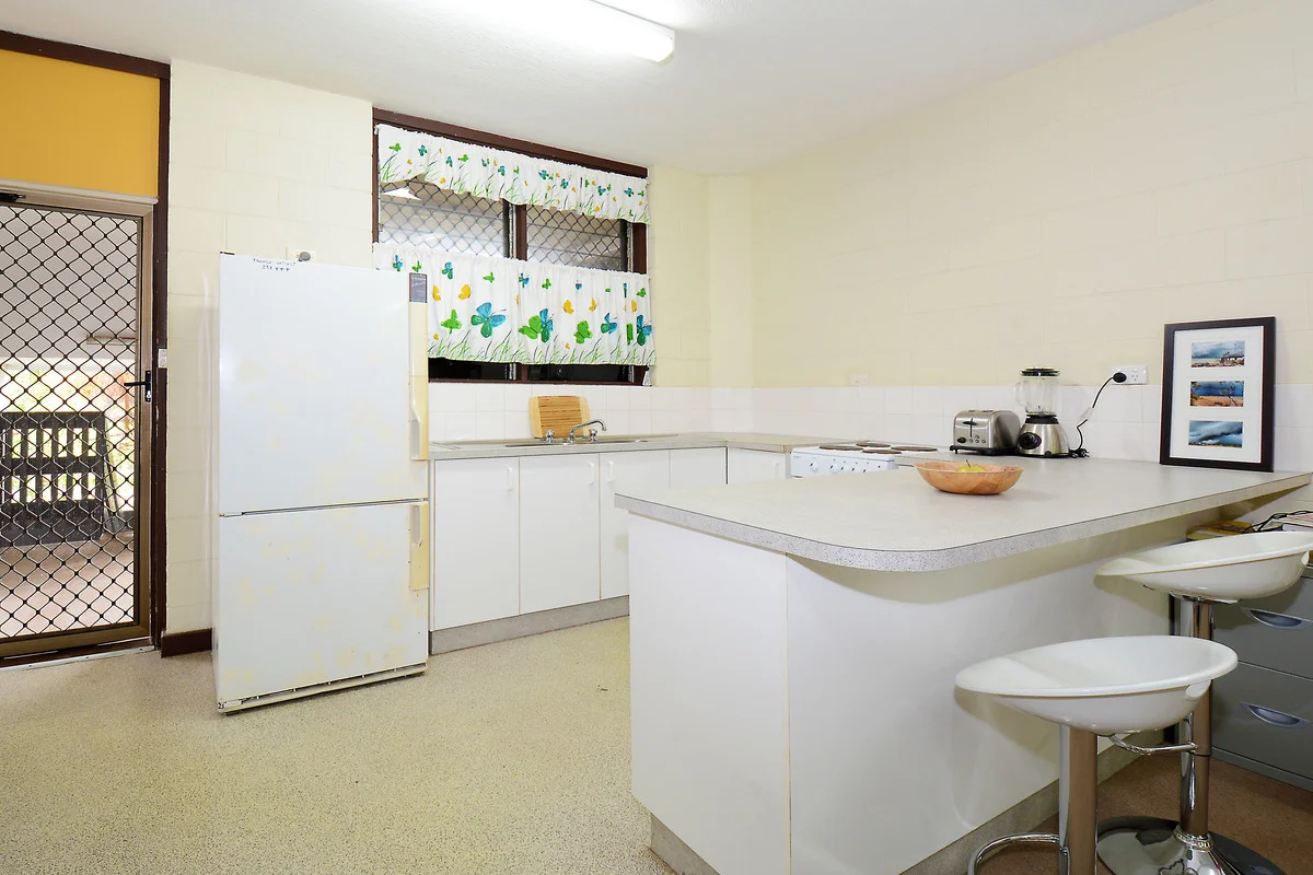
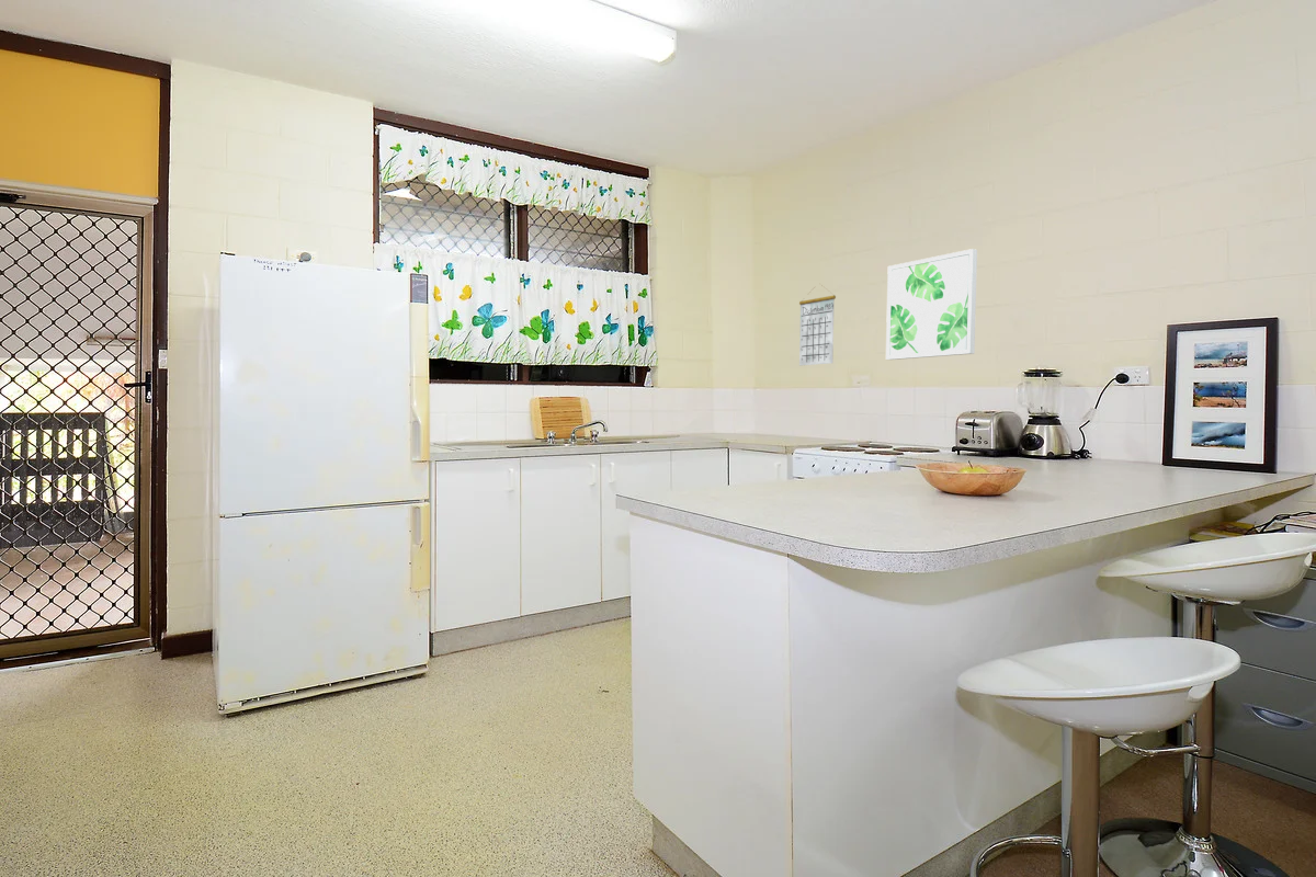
+ calendar (816, 323)
+ wall art (929, 307)
